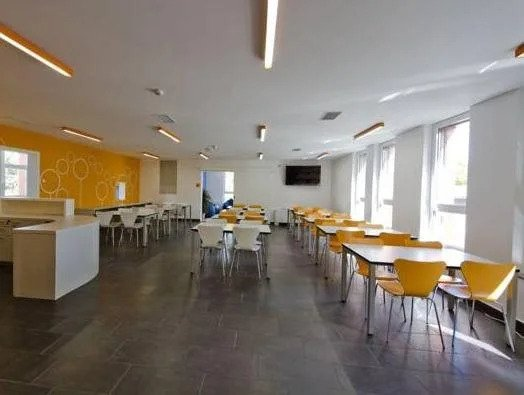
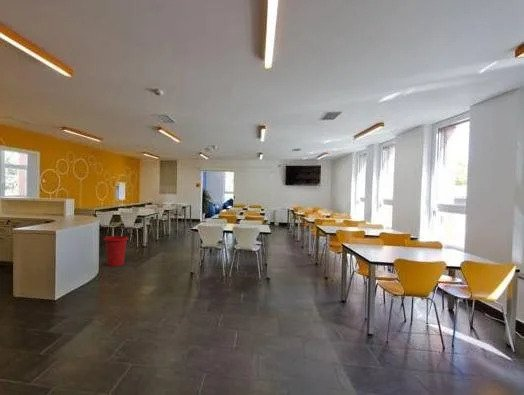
+ waste bin (115, 250)
